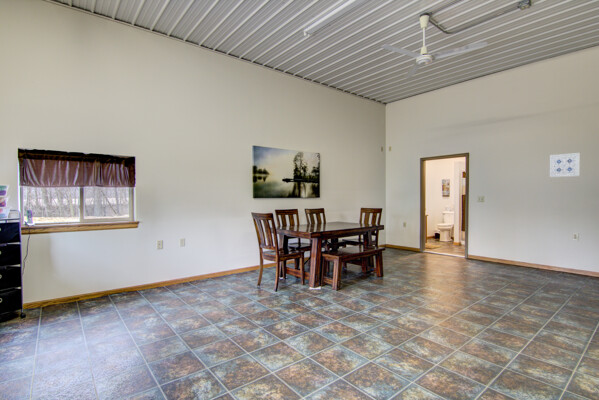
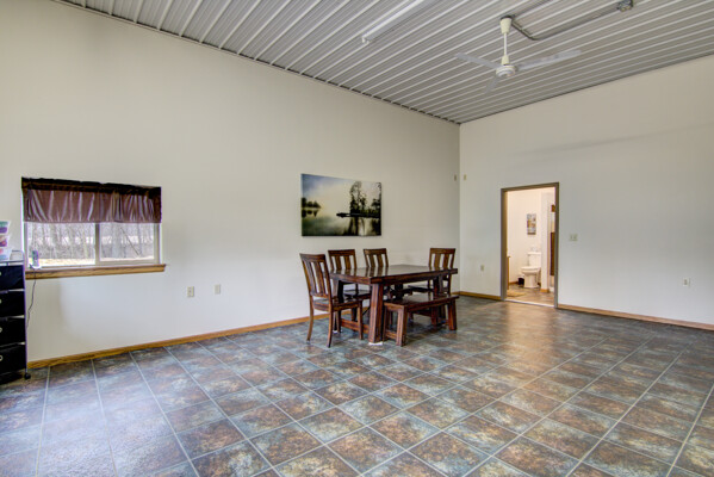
- wall art (564, 165)
